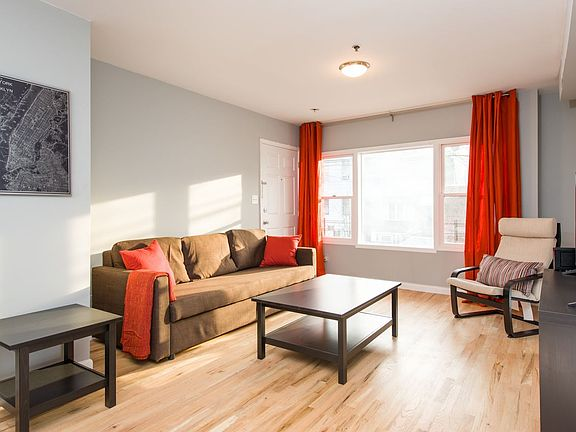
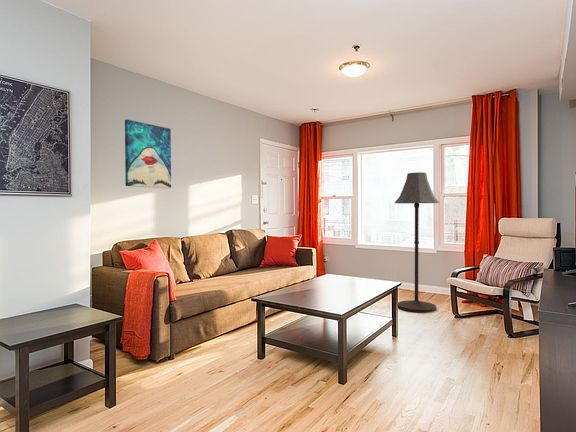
+ floor lamp (416, 240)
+ wall art (149, 155)
